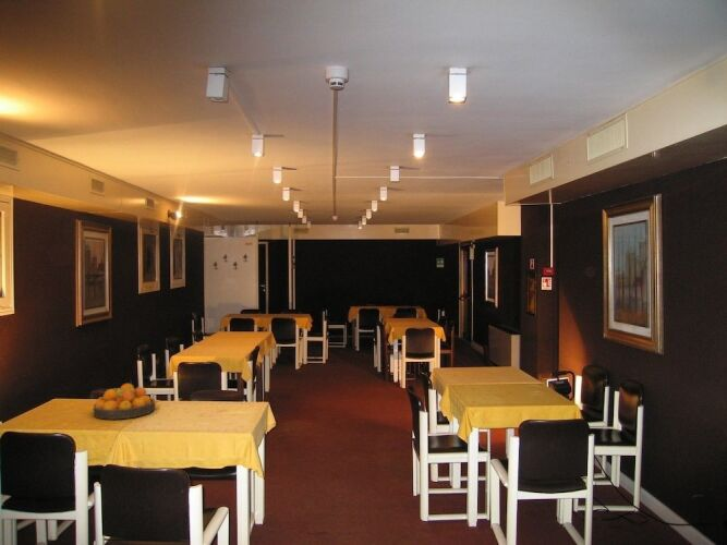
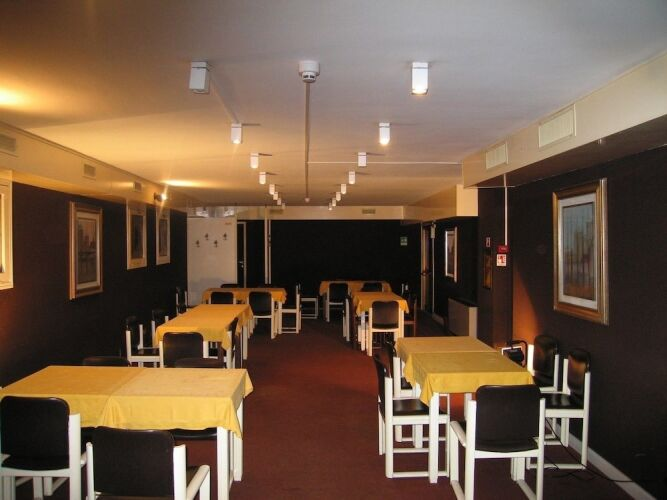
- fruit bowl (124, 399)
